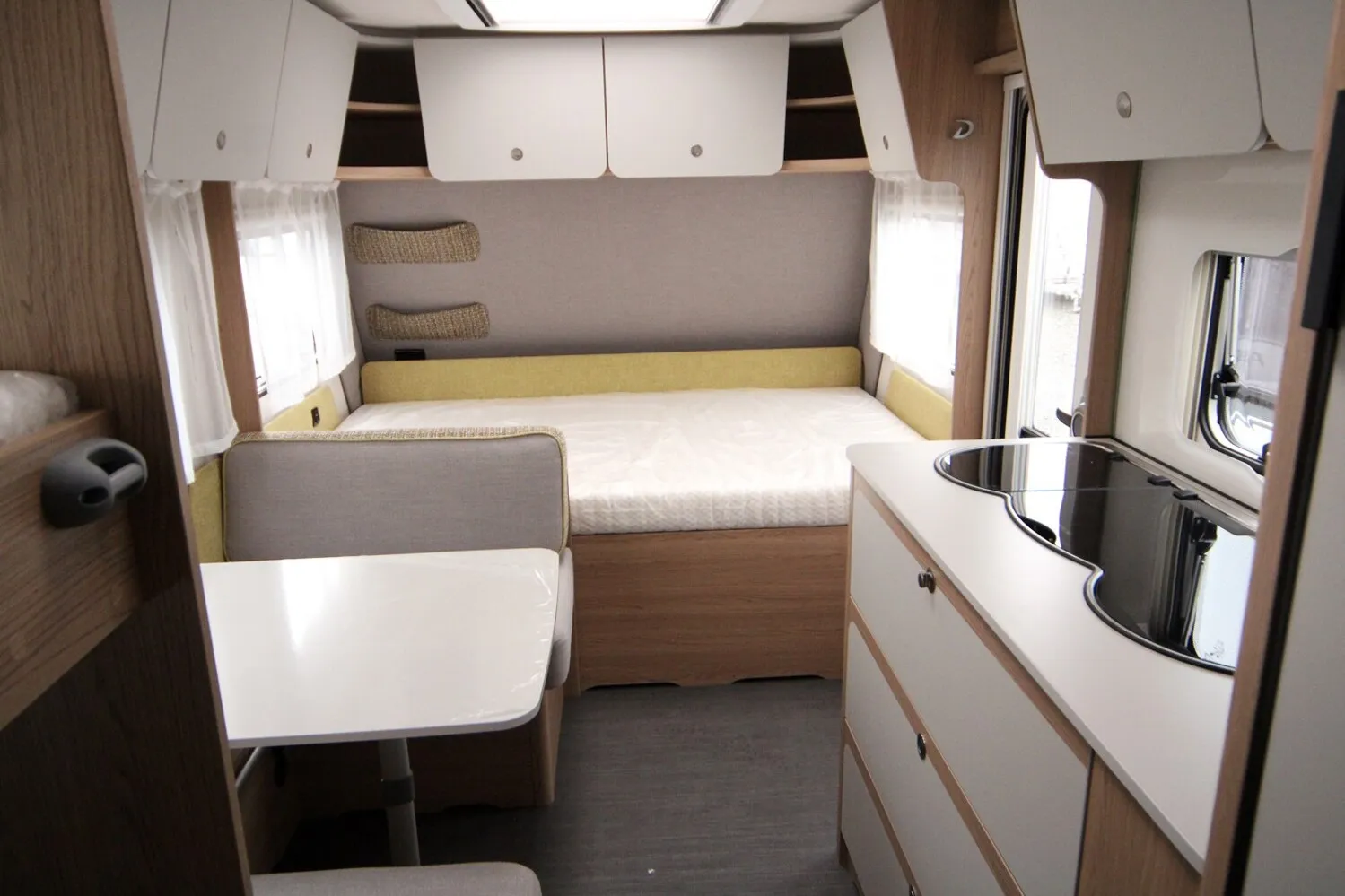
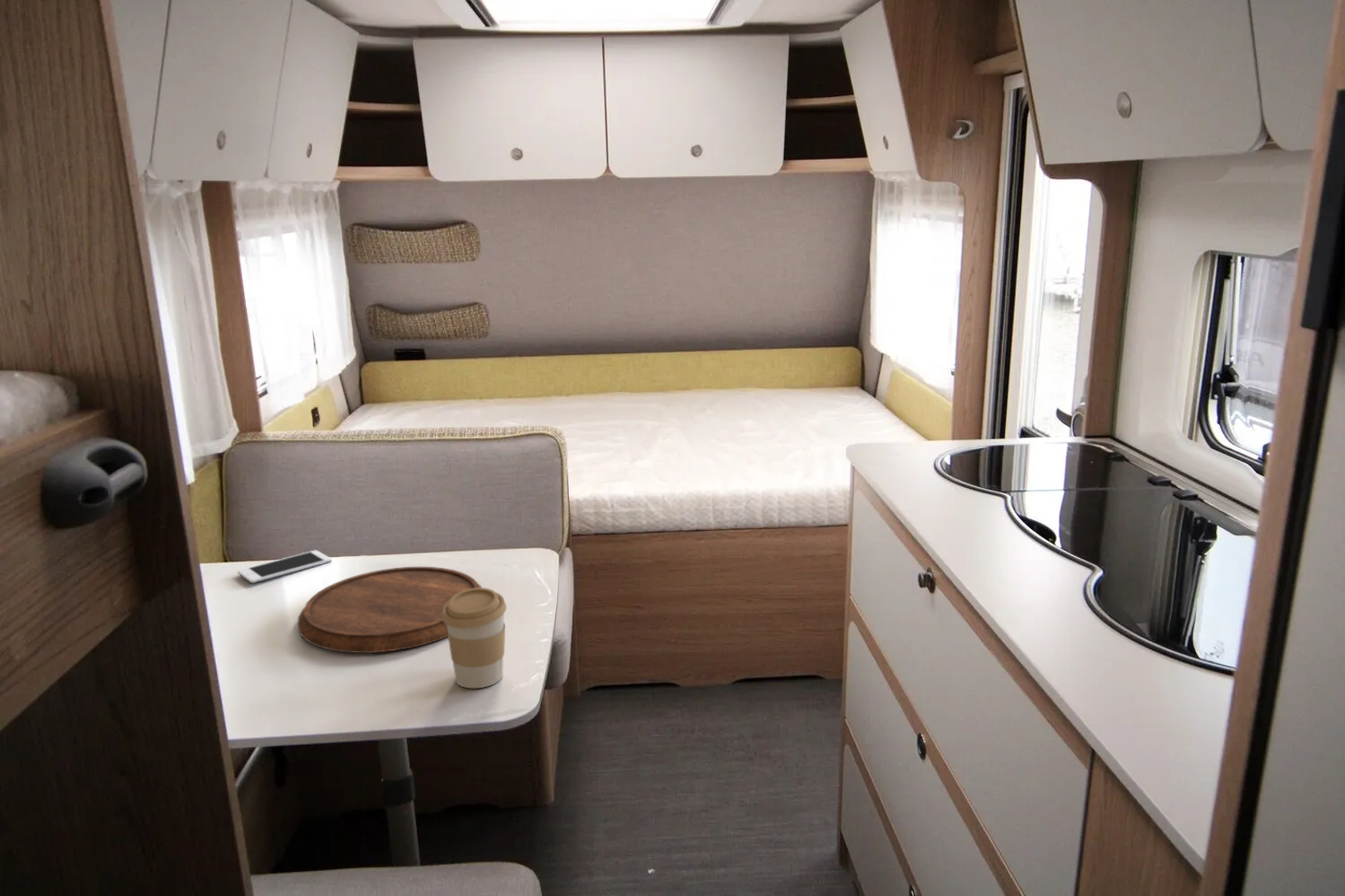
+ cutting board (394, 604)
+ coffee cup (476, 637)
+ cell phone (285, 566)
